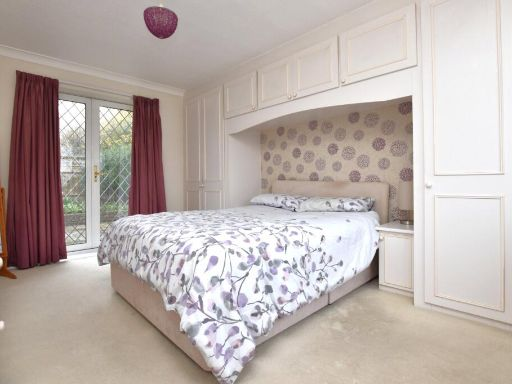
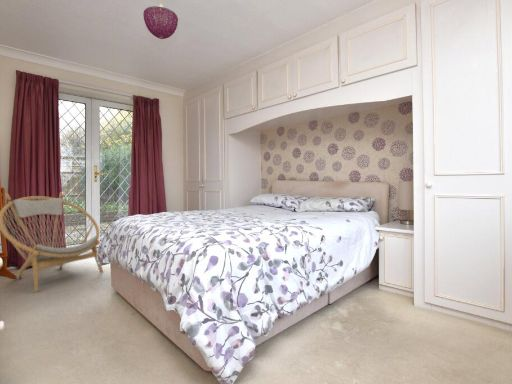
+ armchair (53, 235)
